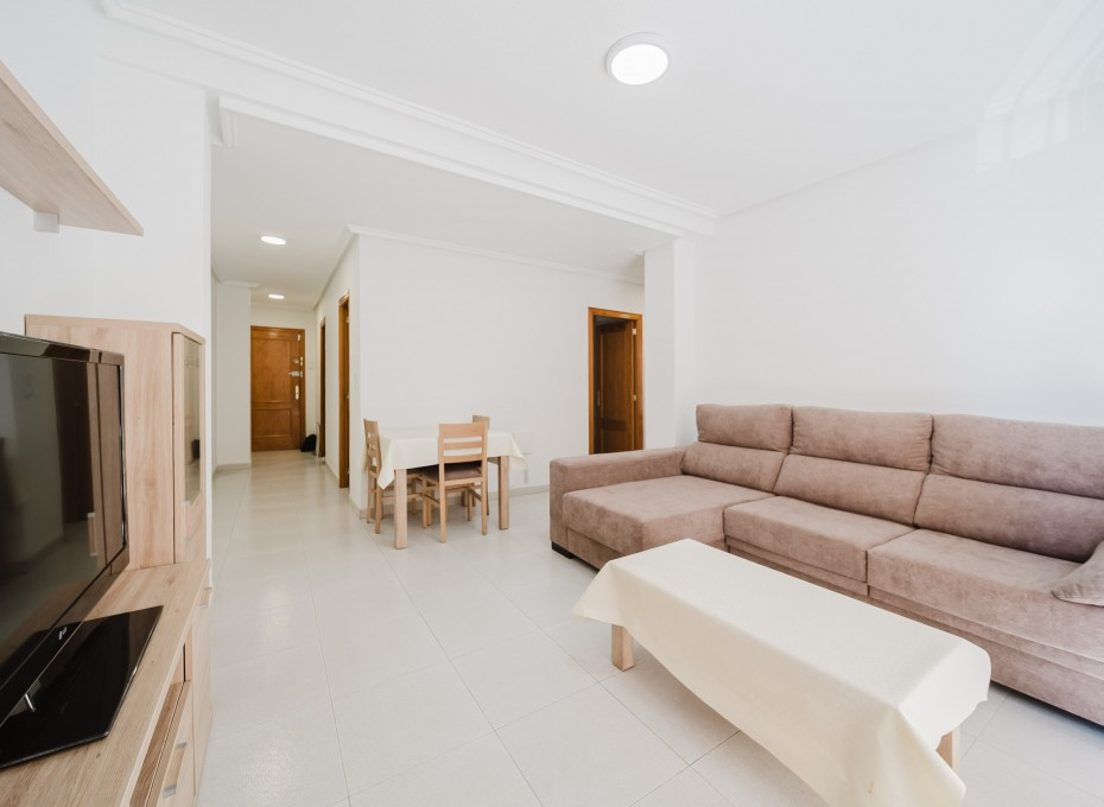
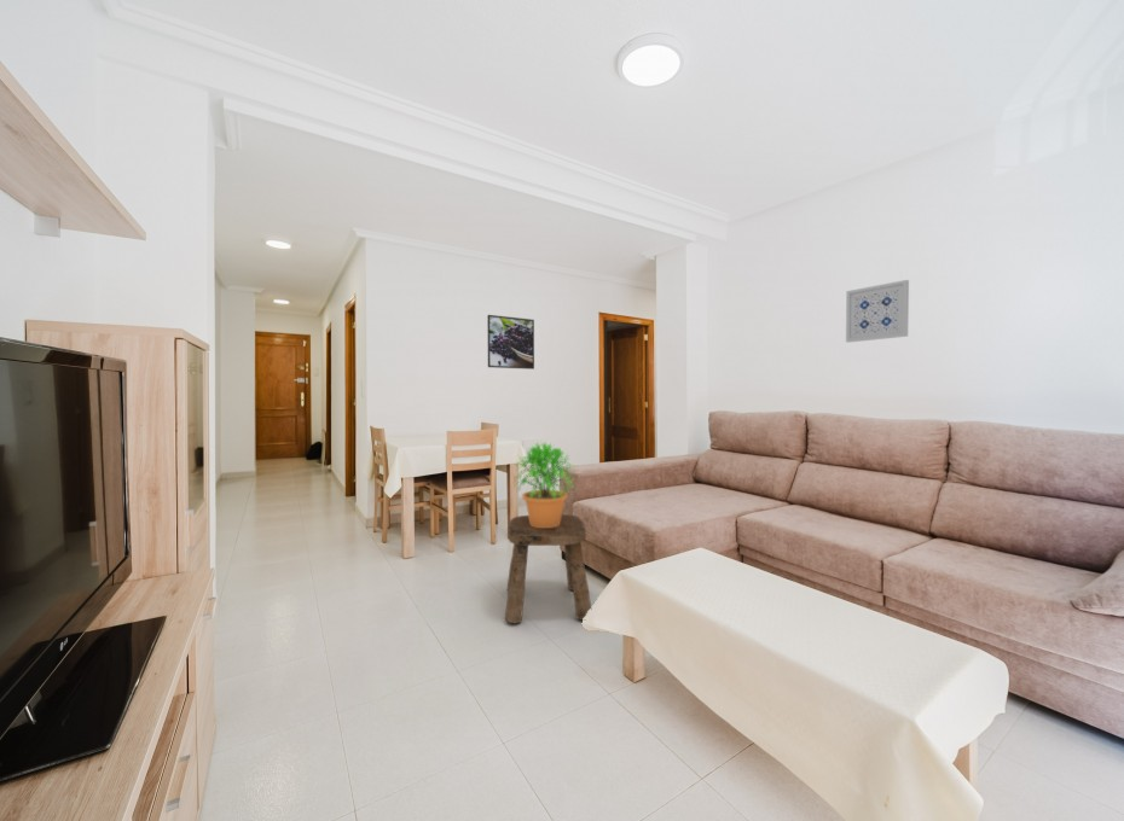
+ stool (546, 545)
+ potted plant (545, 482)
+ wall art (875, 313)
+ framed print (511, 342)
